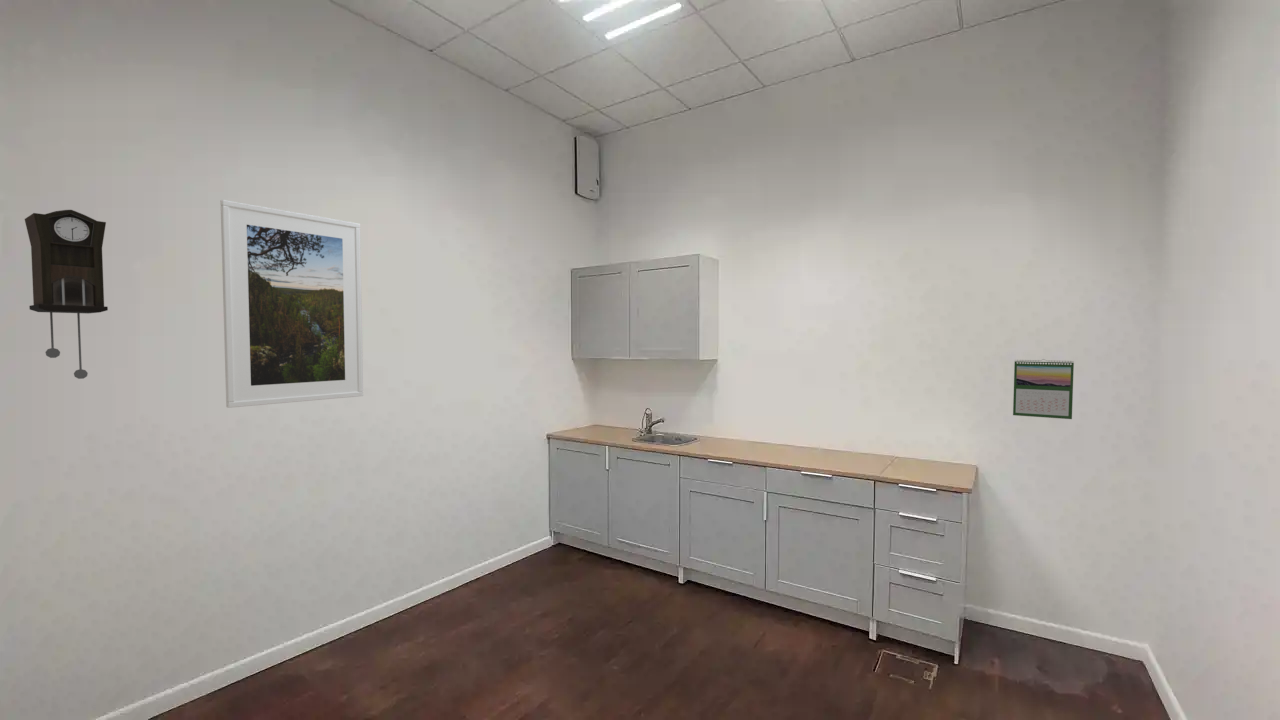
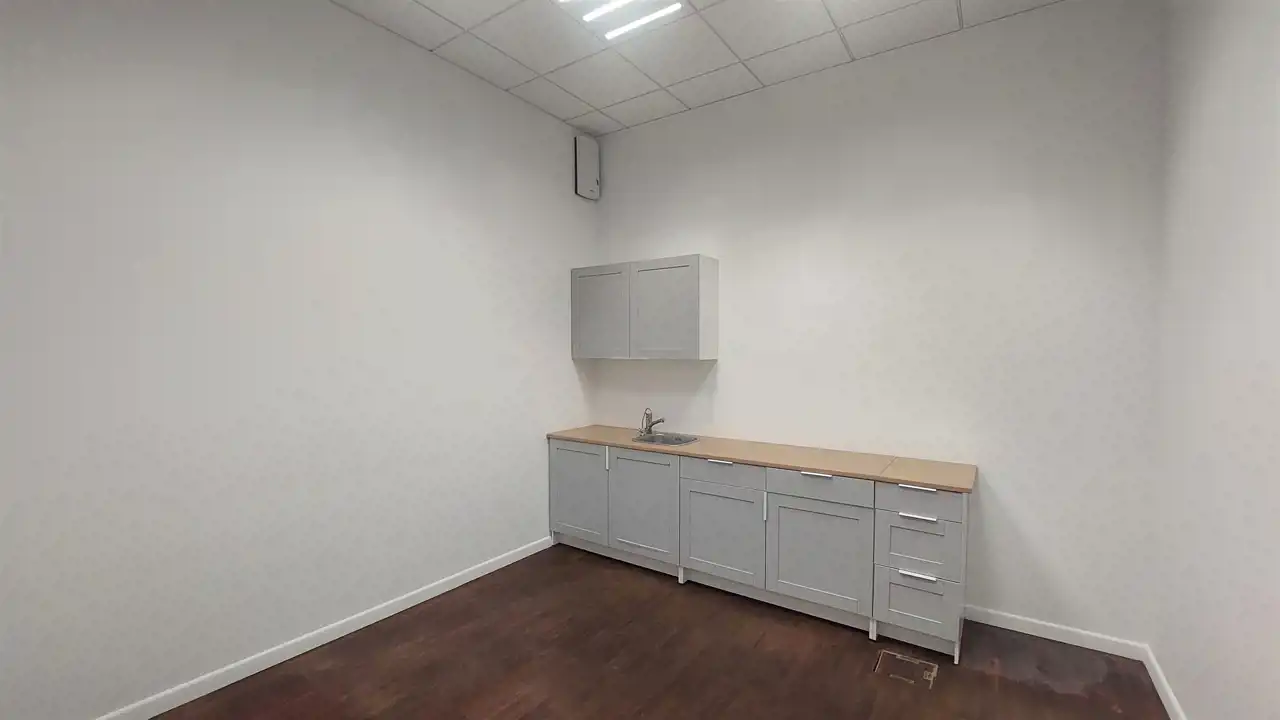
- calendar (1042, 388)
- pendulum clock (68, 296)
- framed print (298, 307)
